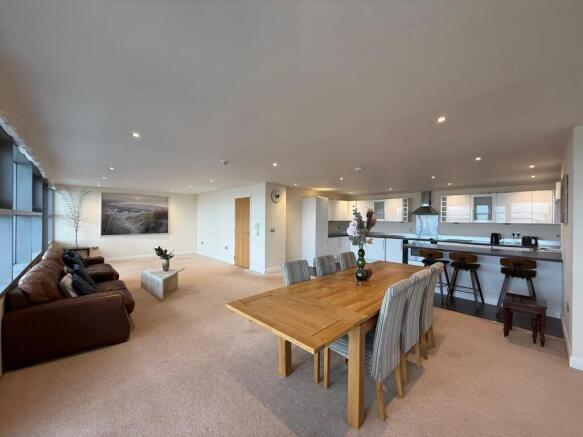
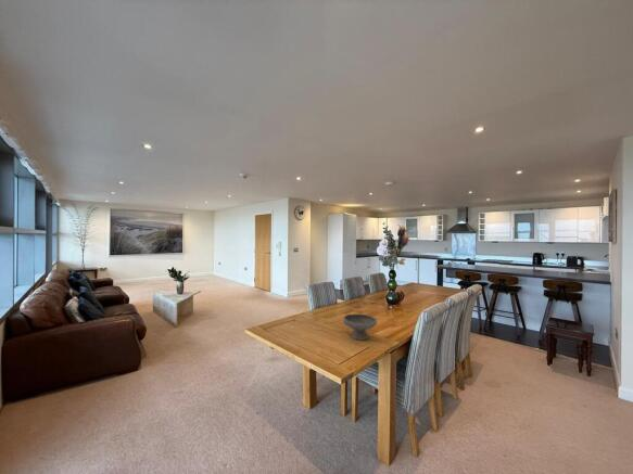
+ bowl (359, 326)
